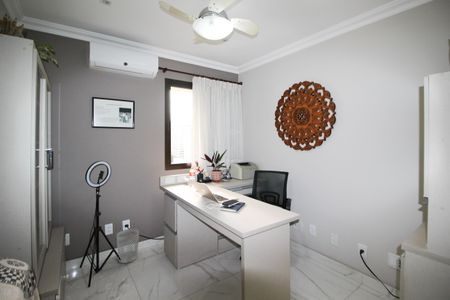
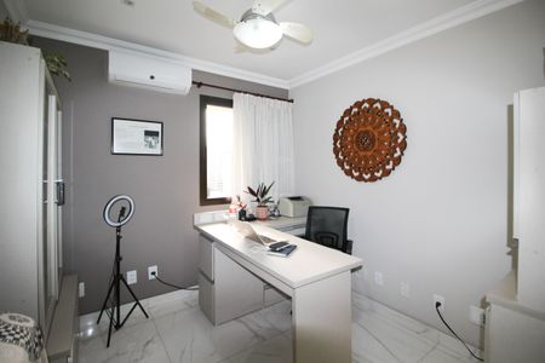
- wastebasket (128, 245)
